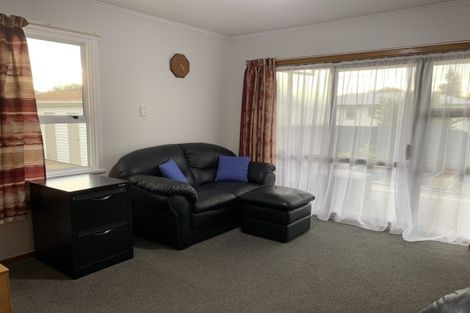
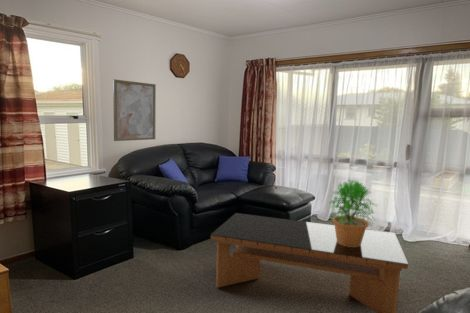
+ potted plant (353, 211)
+ wall art (135, 111)
+ coffee table (304, 260)
